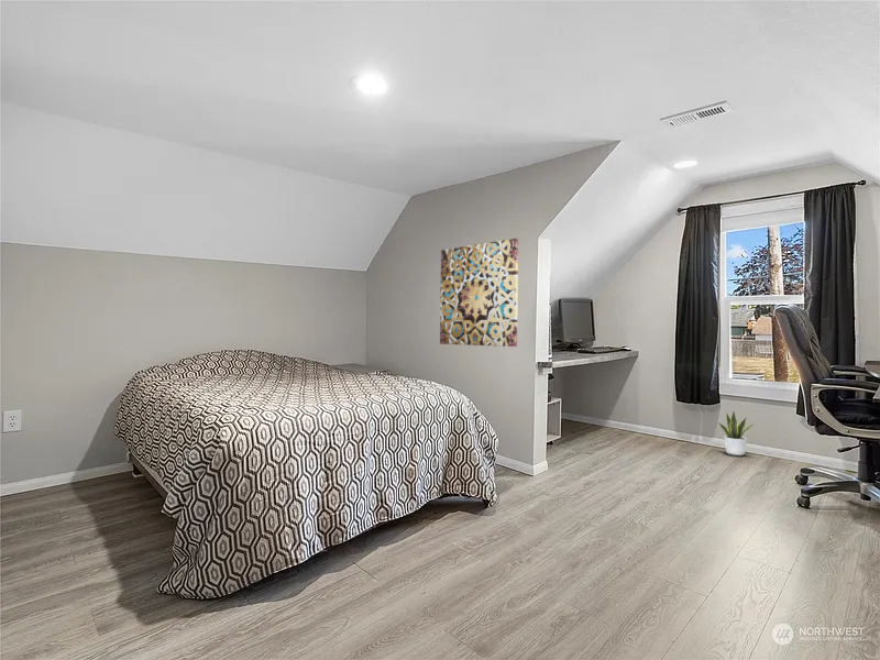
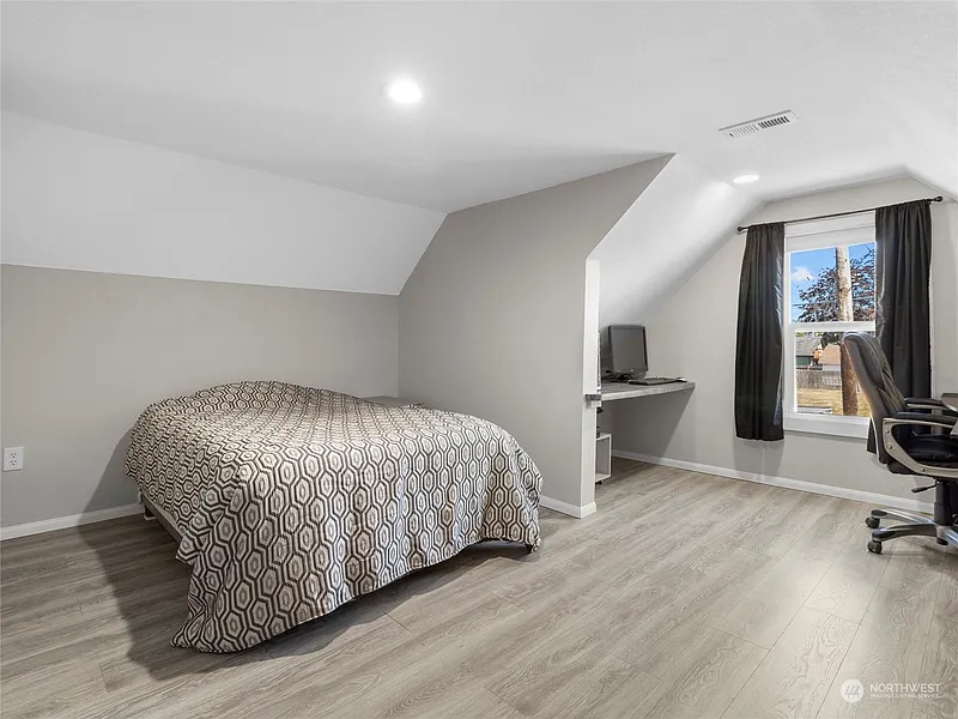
- potted plant (736, 431)
- wall art (476, 295)
